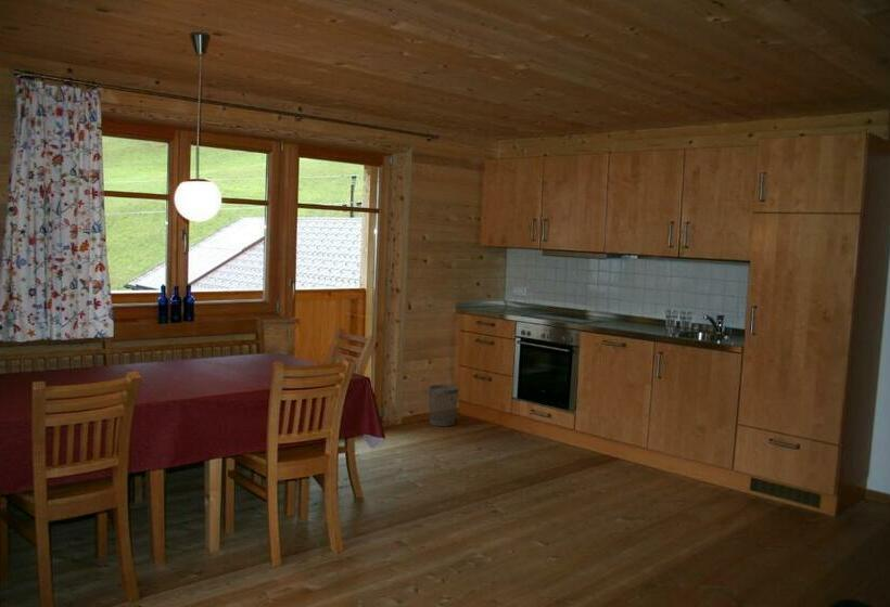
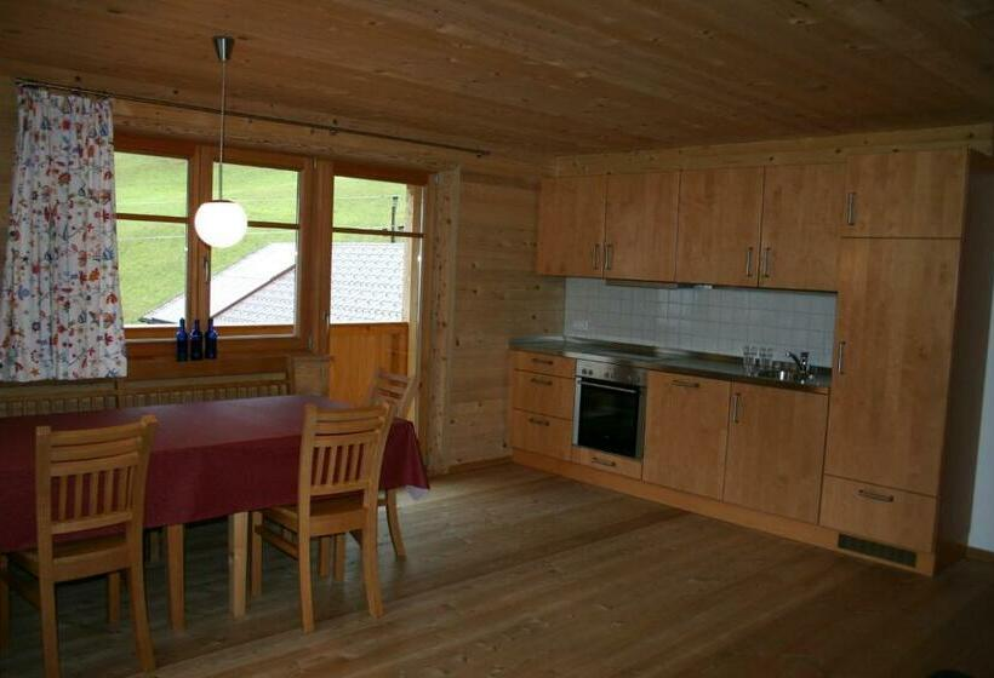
- wastebasket (442, 405)
